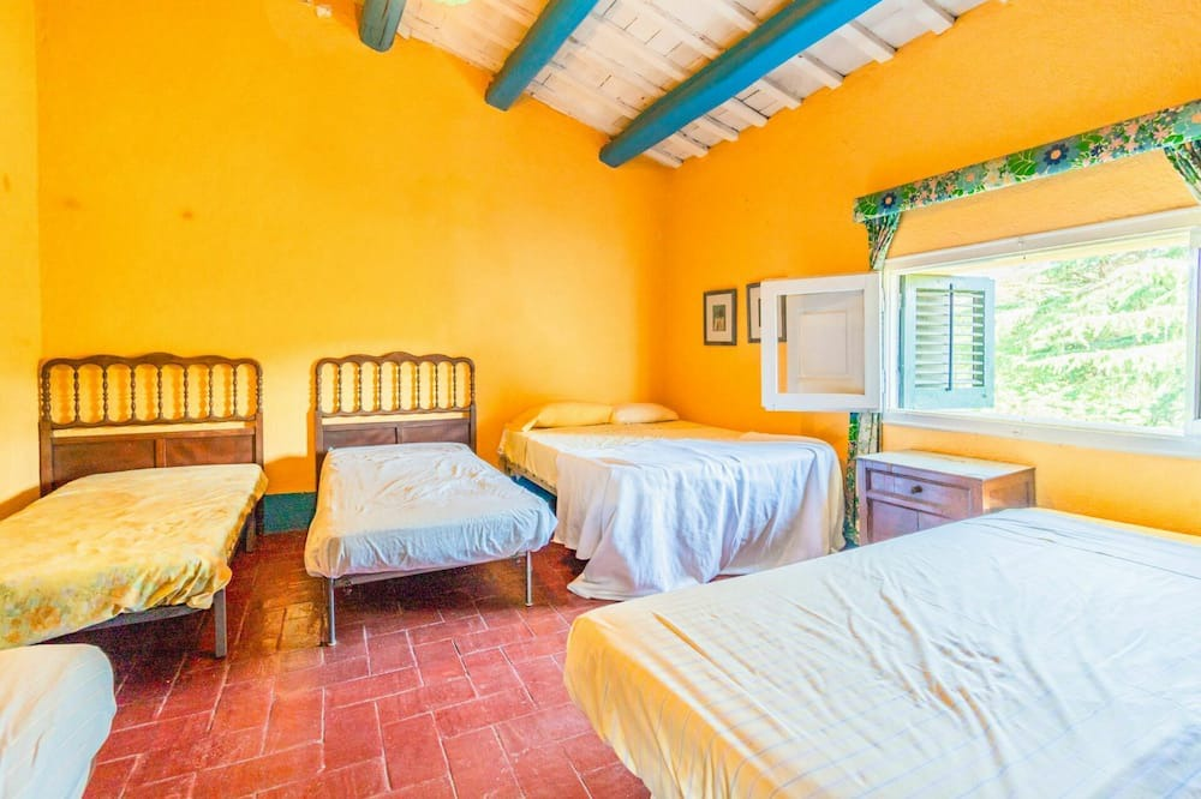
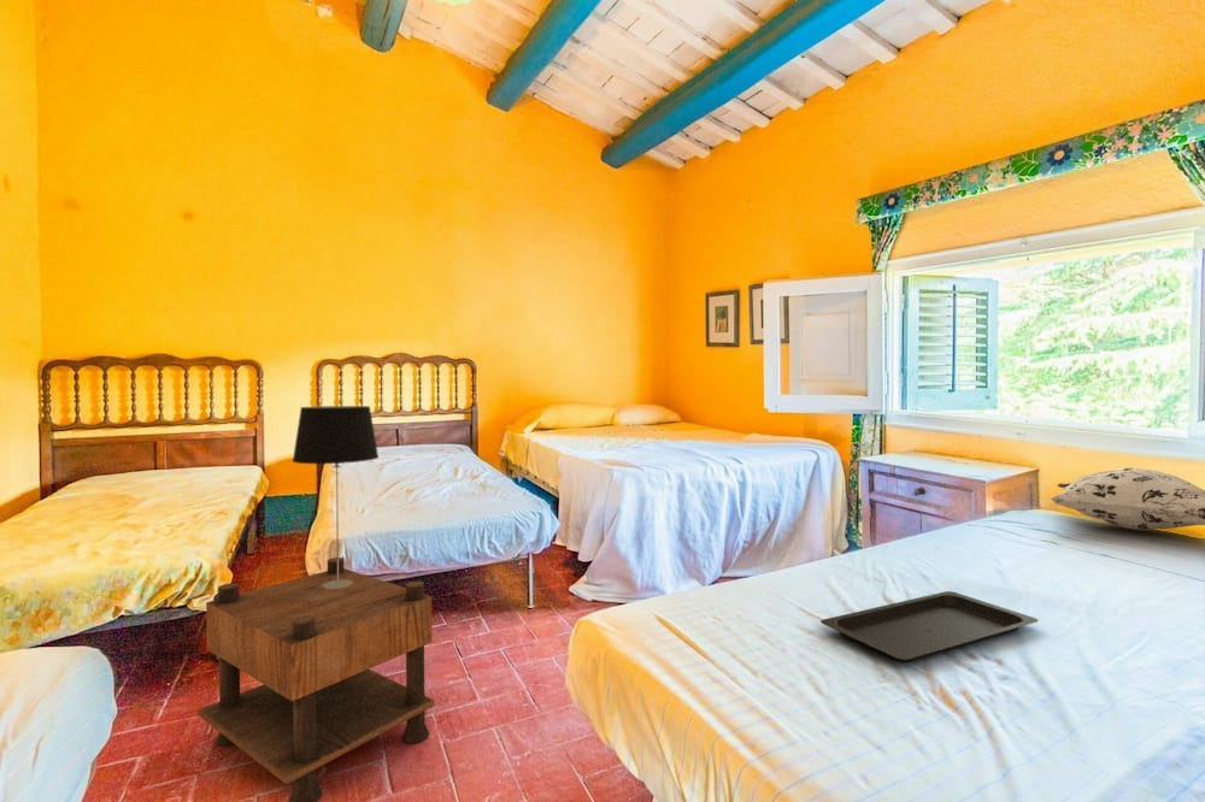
+ table lamp (336, 495)
+ serving tray (929, 625)
+ nightstand (319, 661)
+ decorative pillow (1134, 499)
